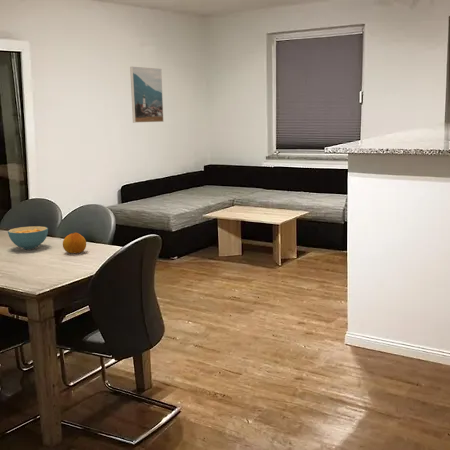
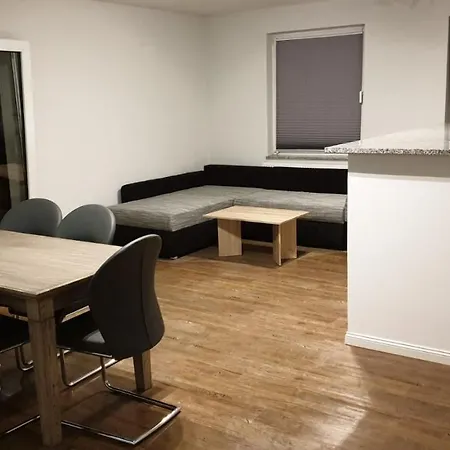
- fruit (74, 242)
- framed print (147, 95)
- cereal bowl (28, 238)
